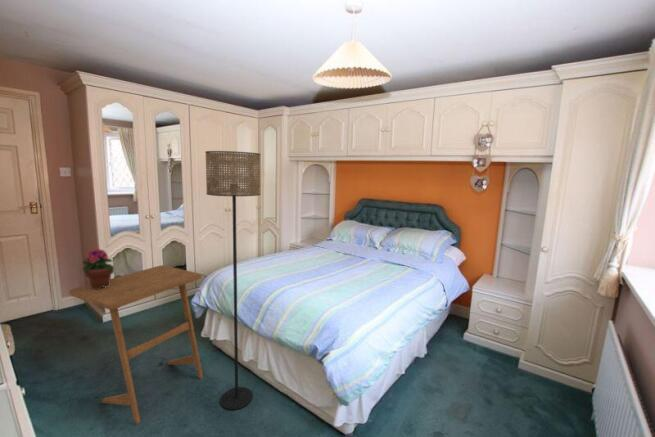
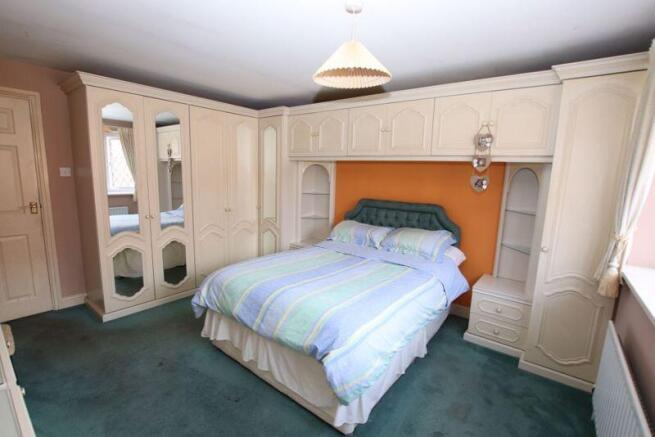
- side table (148, 341)
- potted flower (98, 267)
- floor lamp (235, 282)
